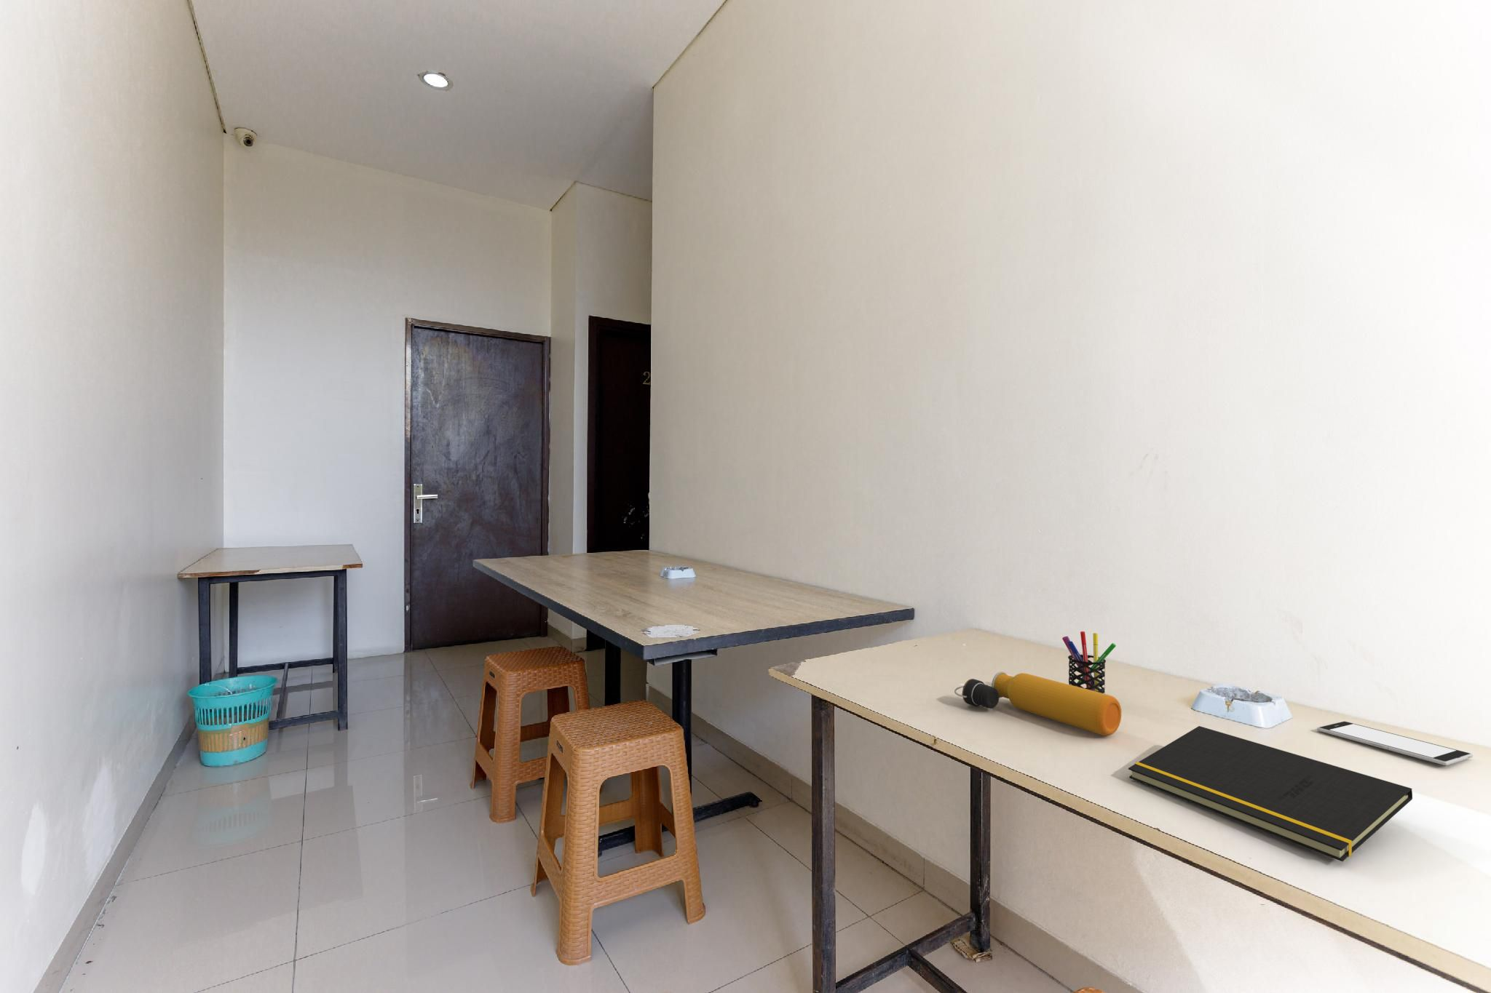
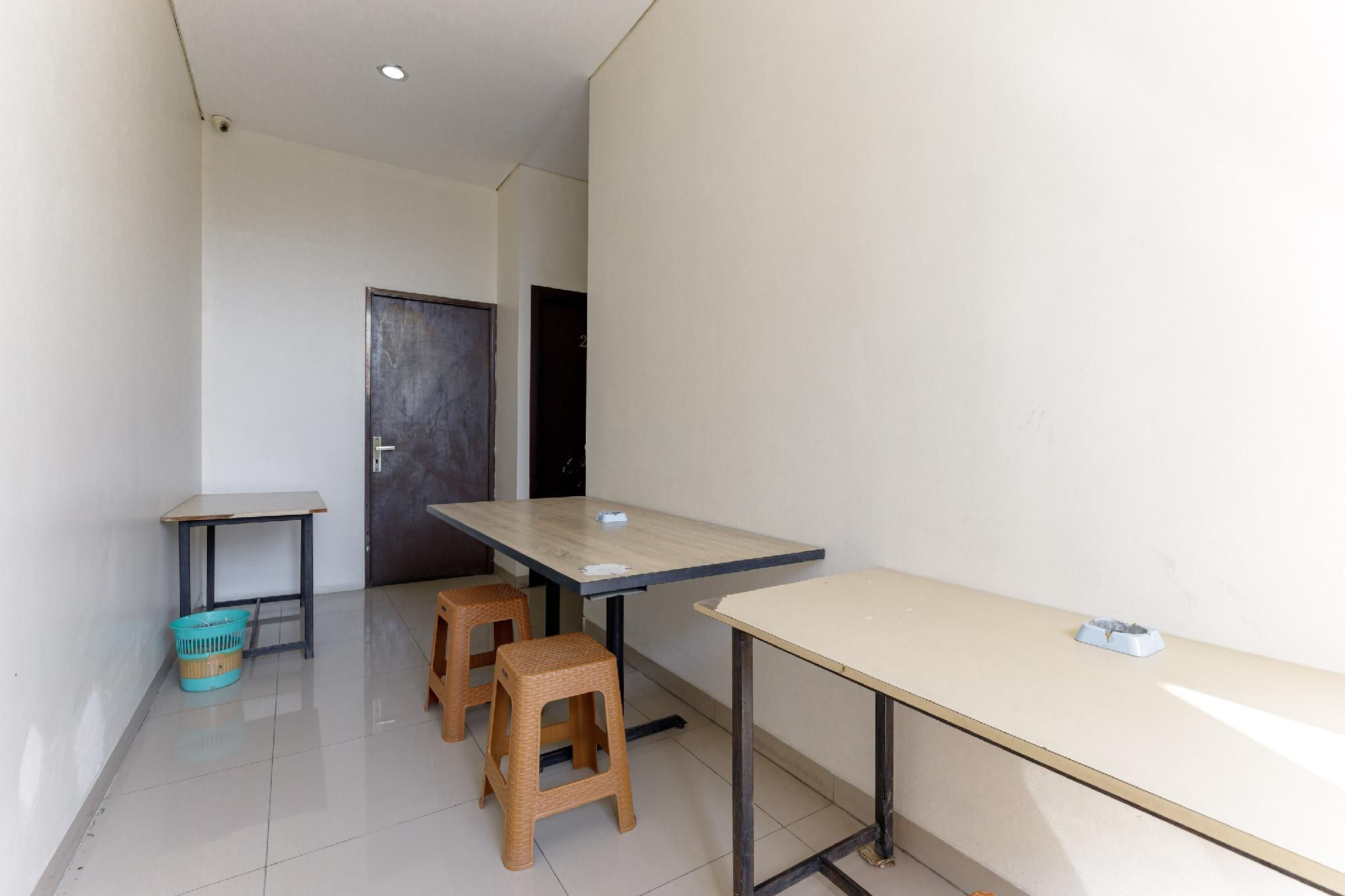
- notepad (1259, 782)
- water bottle (1030, 697)
- pen holder (1090, 664)
- smartphone (1390, 741)
